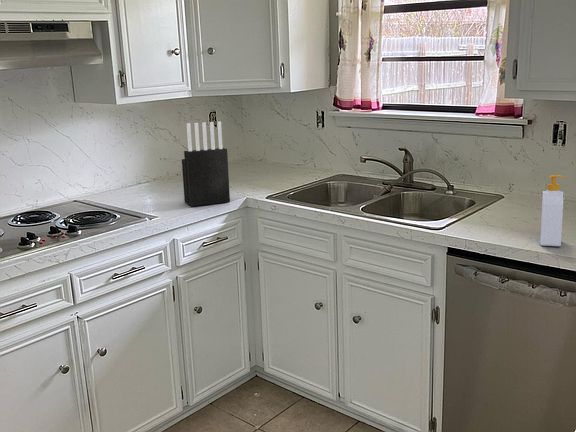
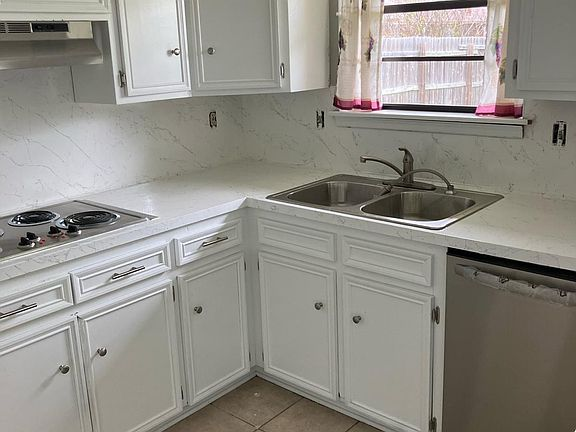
- soap bottle (553, 209)
- knife block (204, 162)
